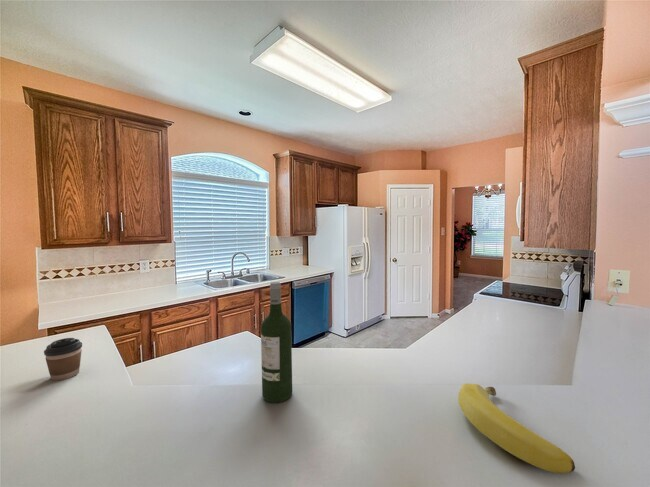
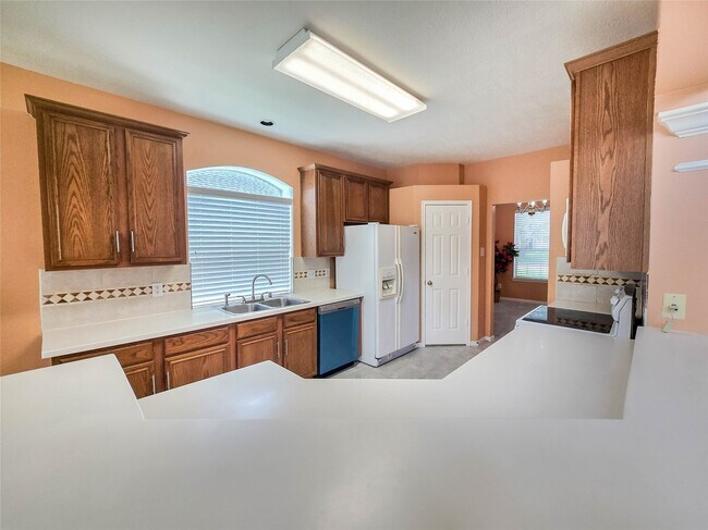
- banana (510, 417)
- wine bottle (276, 339)
- coffee cup (64, 356)
